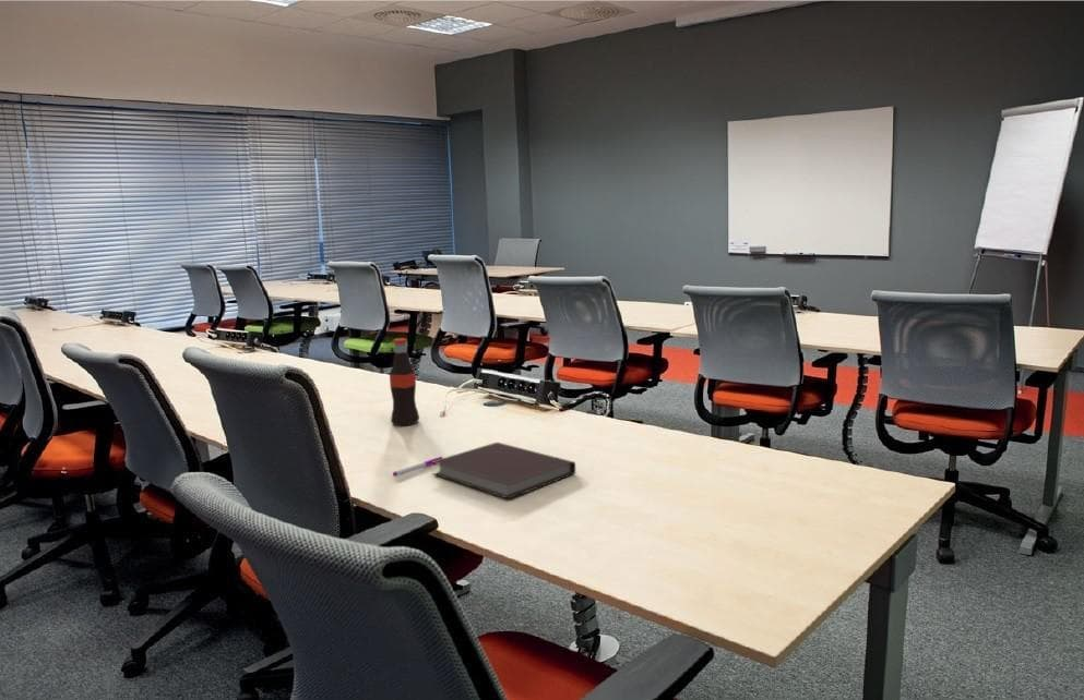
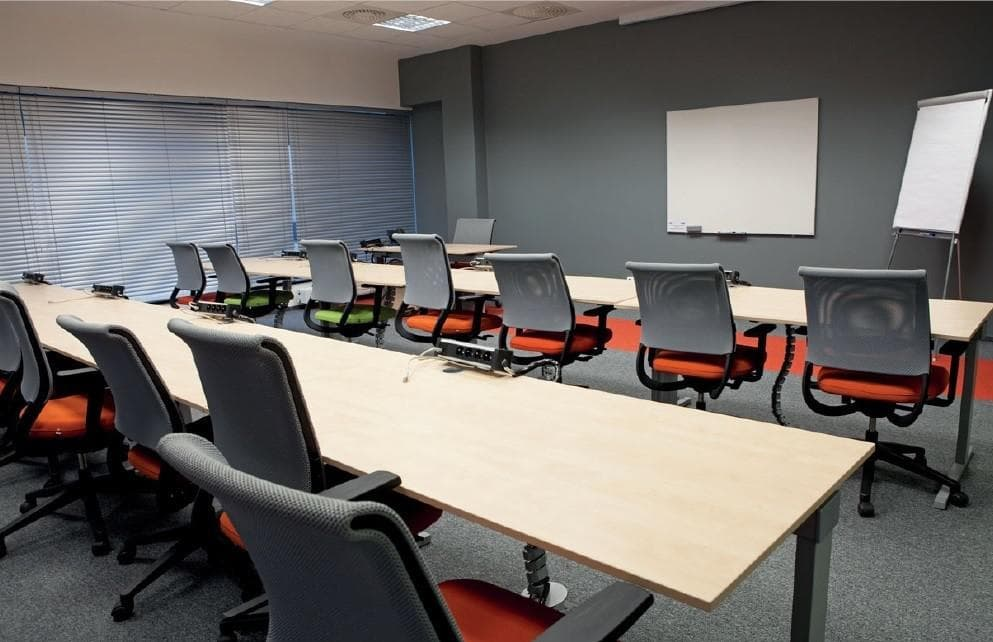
- notebook (503, 467)
- bottle (403, 381)
- pen (418, 466)
